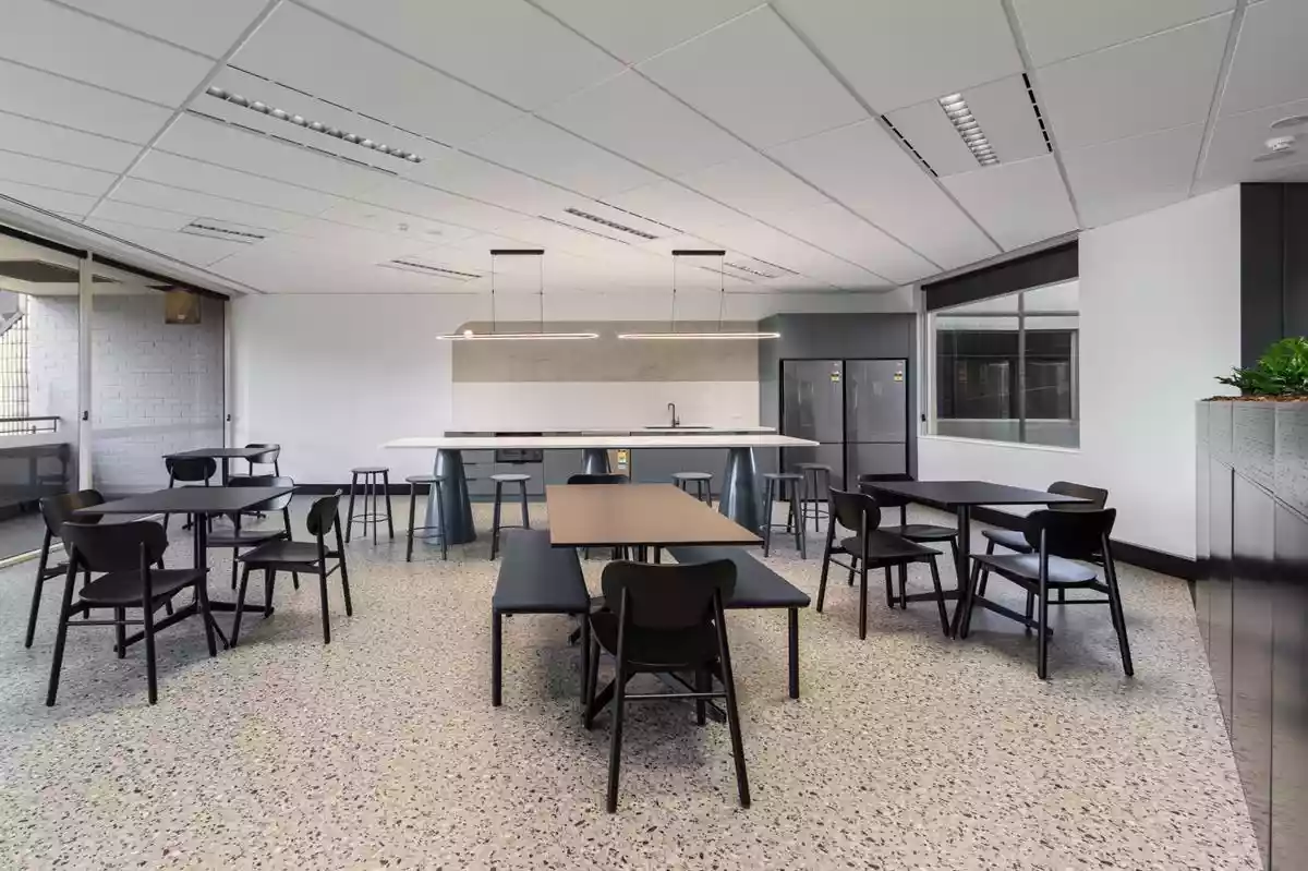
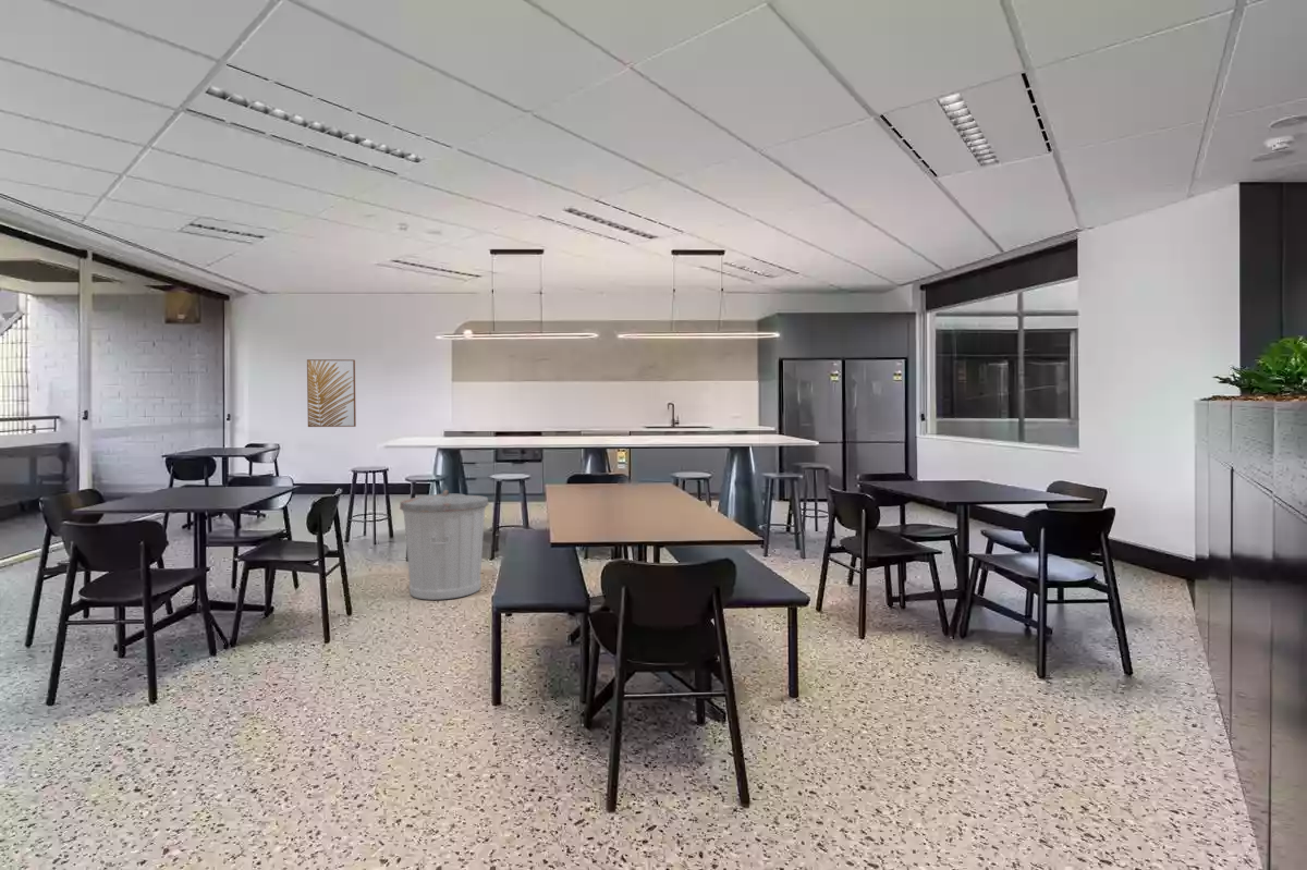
+ wall art (331, 393)
+ trash can (444, 540)
